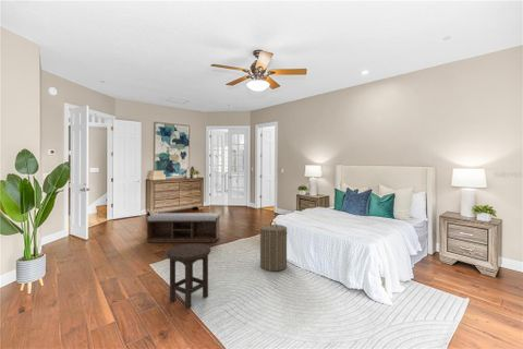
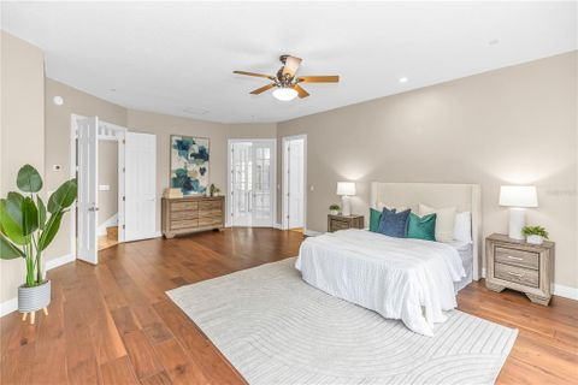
- laundry hamper (273, 243)
- bench (184, 227)
- stool (188, 274)
